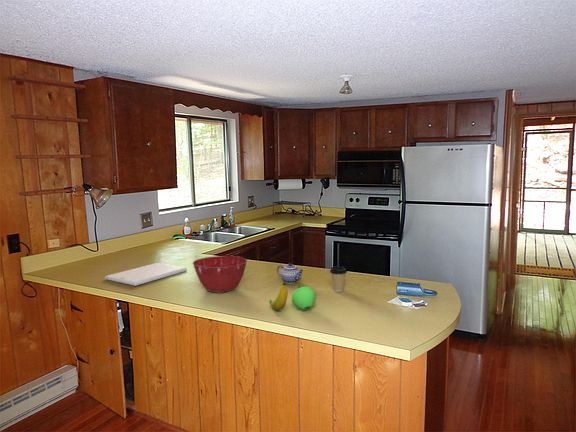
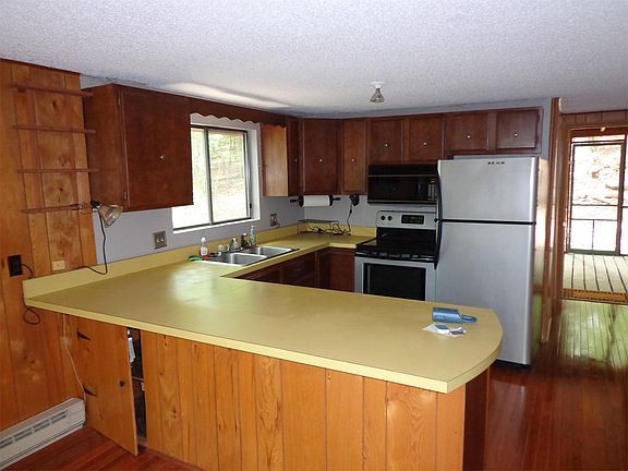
- coffee cup (338, 279)
- fruit (293, 292)
- mixing bowl (220, 274)
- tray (147, 273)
- teapot (290, 272)
